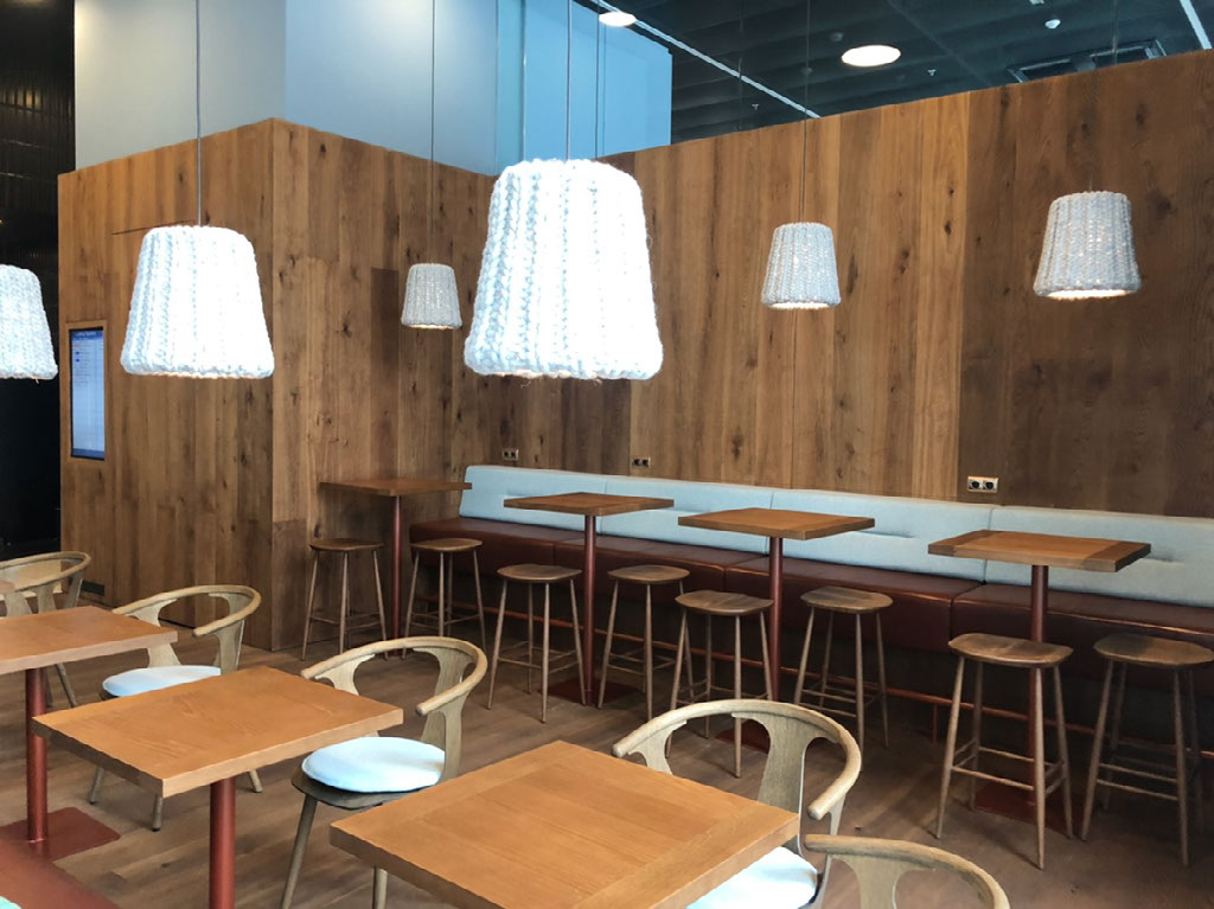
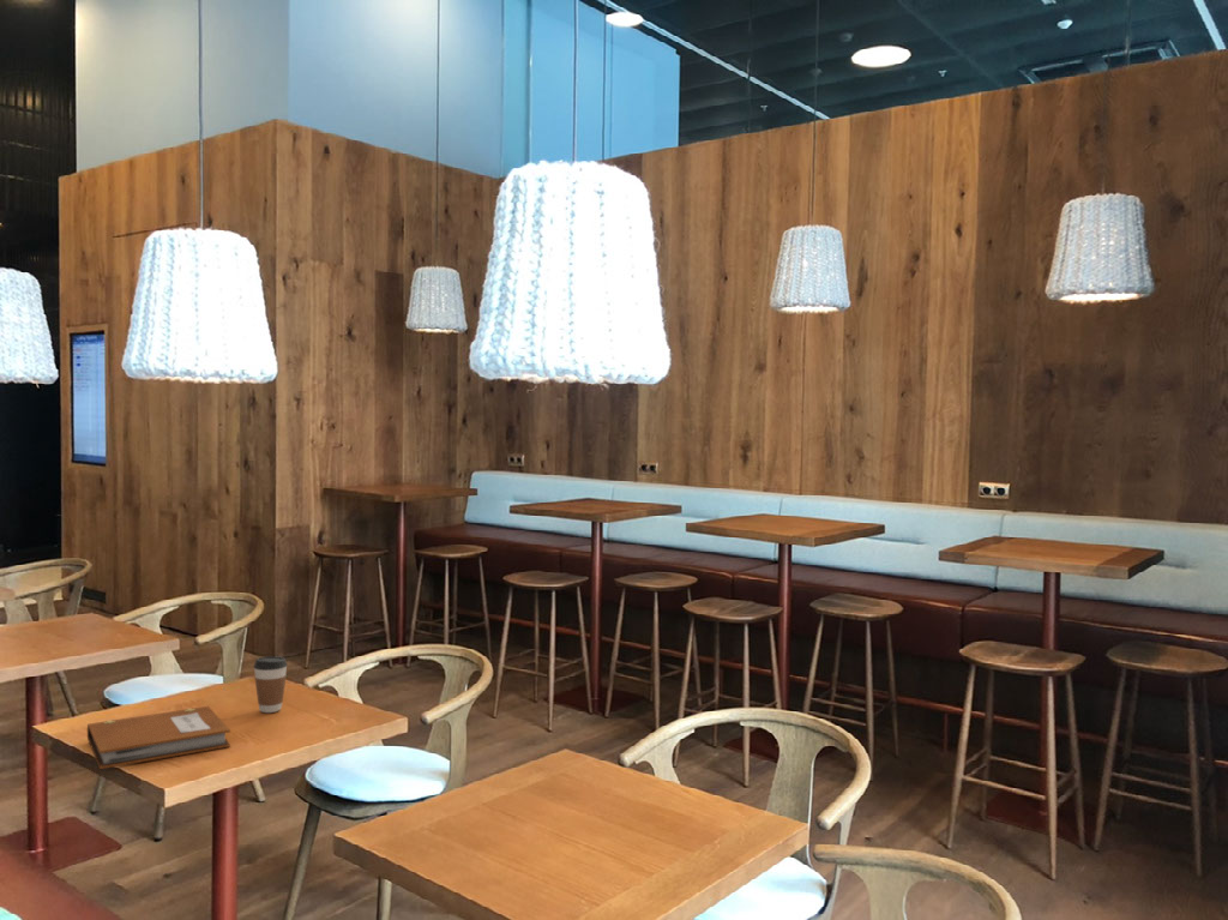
+ coffee cup (270, 684)
+ notebook (161, 733)
